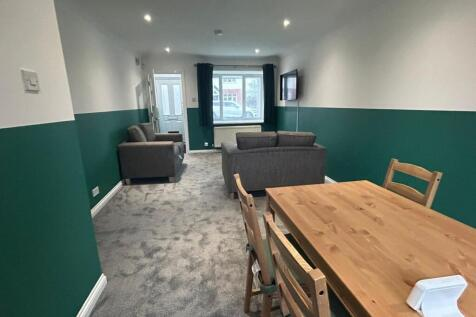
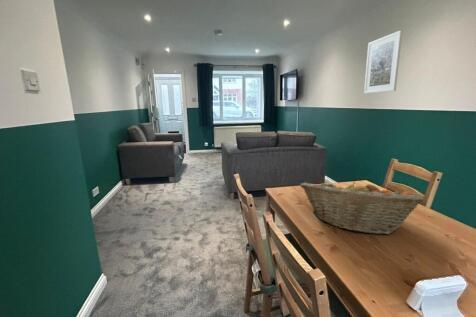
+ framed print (381, 65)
+ fruit basket (354, 199)
